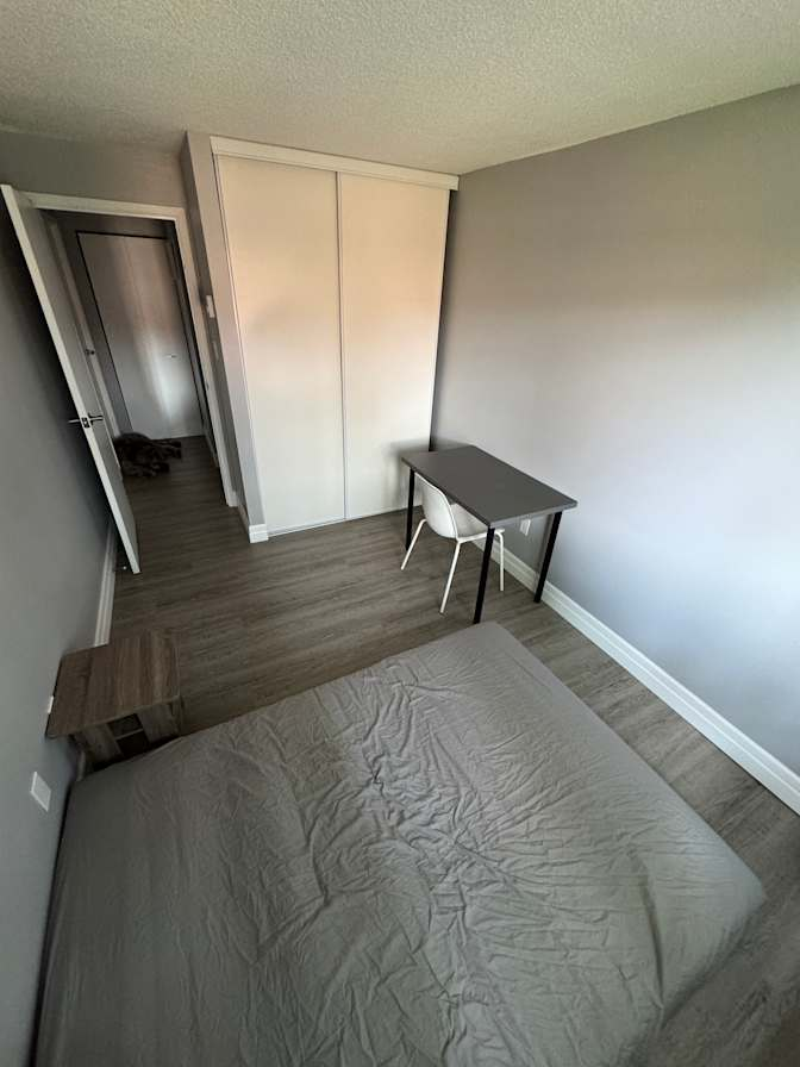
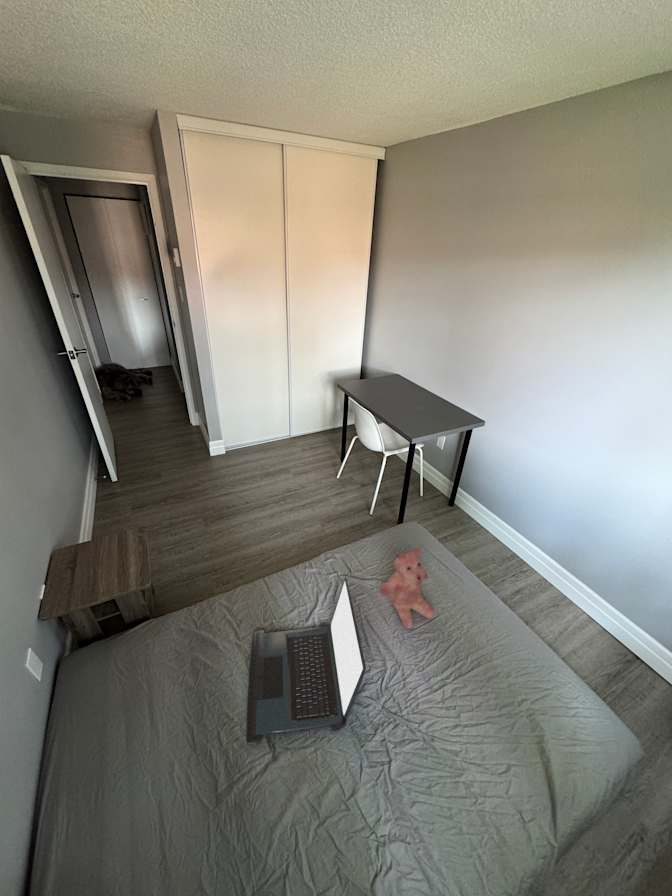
+ laptop (300, 650)
+ teddy bear (411, 584)
